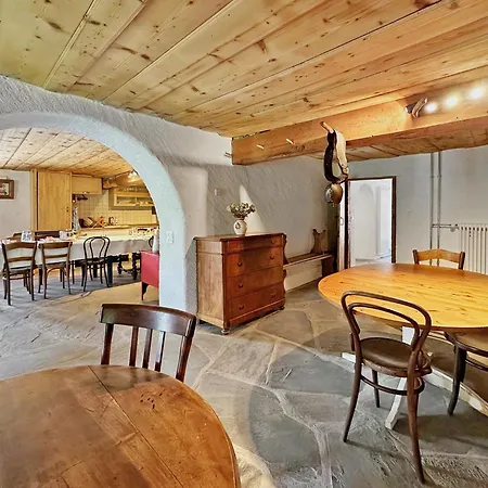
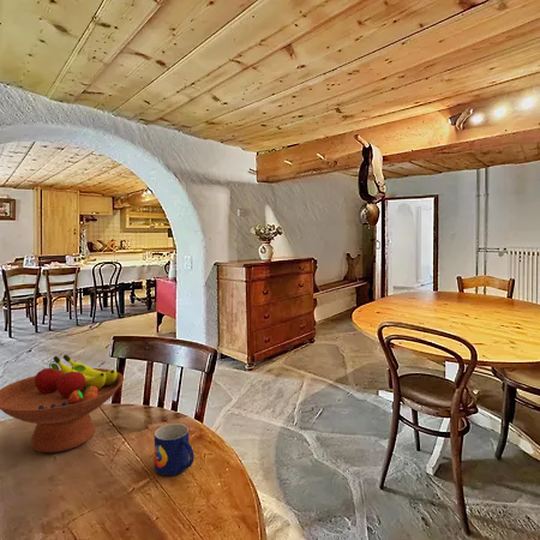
+ fruit bowl (62, 402)
+ mug (176, 451)
